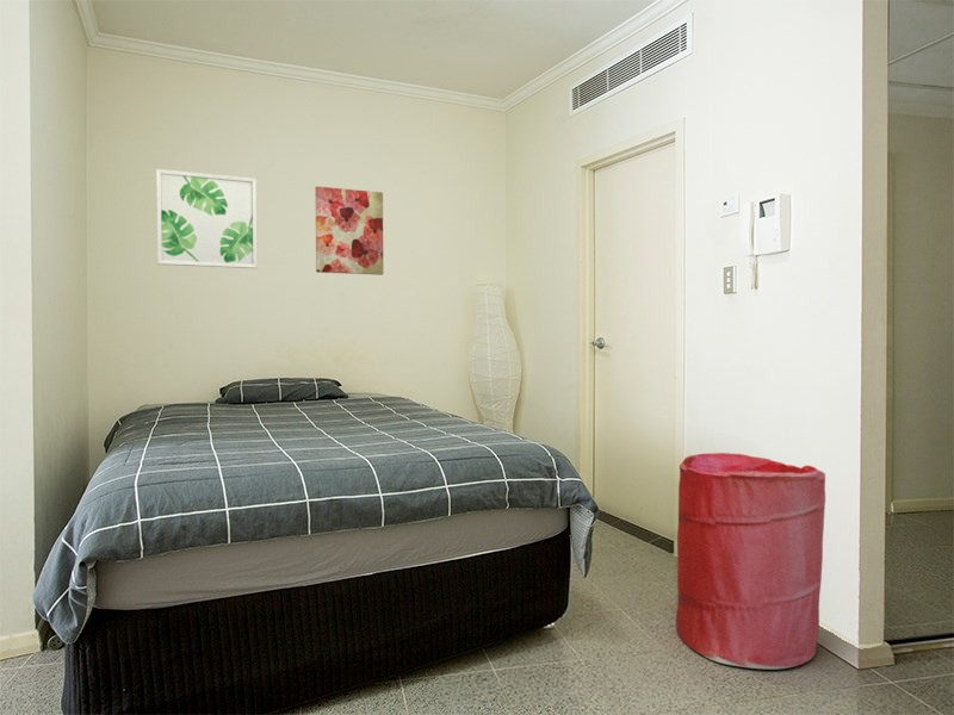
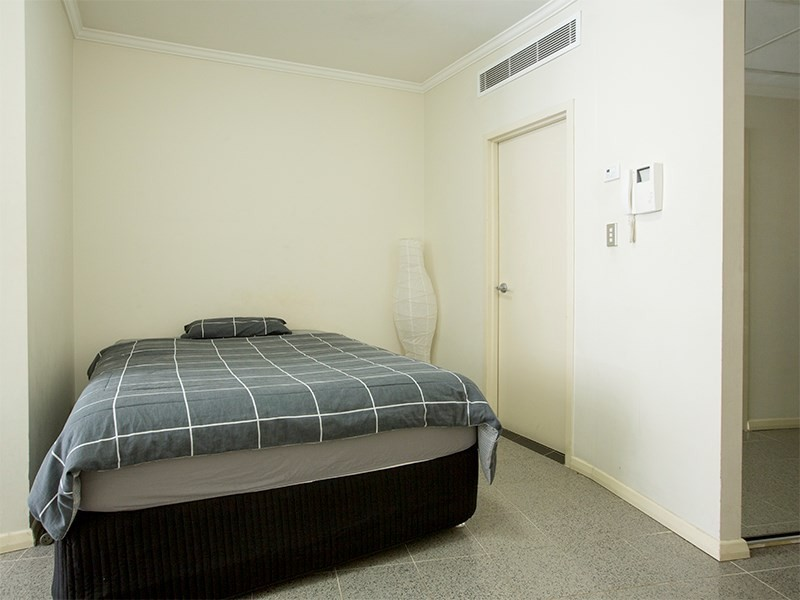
- wall art (349, 231)
- wall art (207, 220)
- laundry hamper (748, 547)
